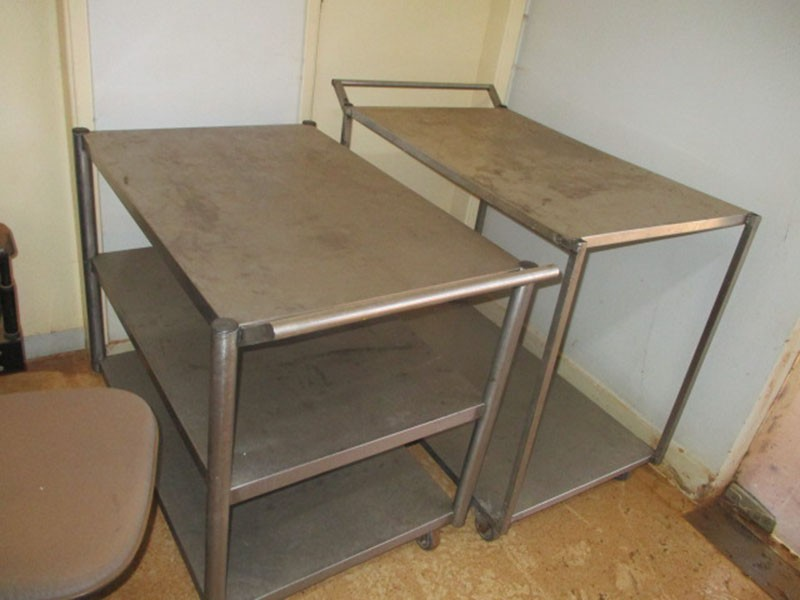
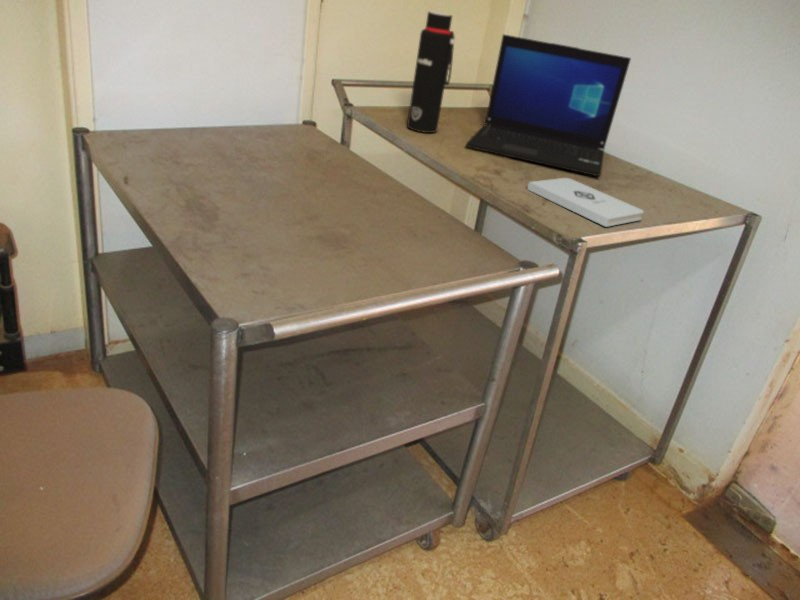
+ water bottle (433, 74)
+ notepad (585, 200)
+ laptop (549, 102)
